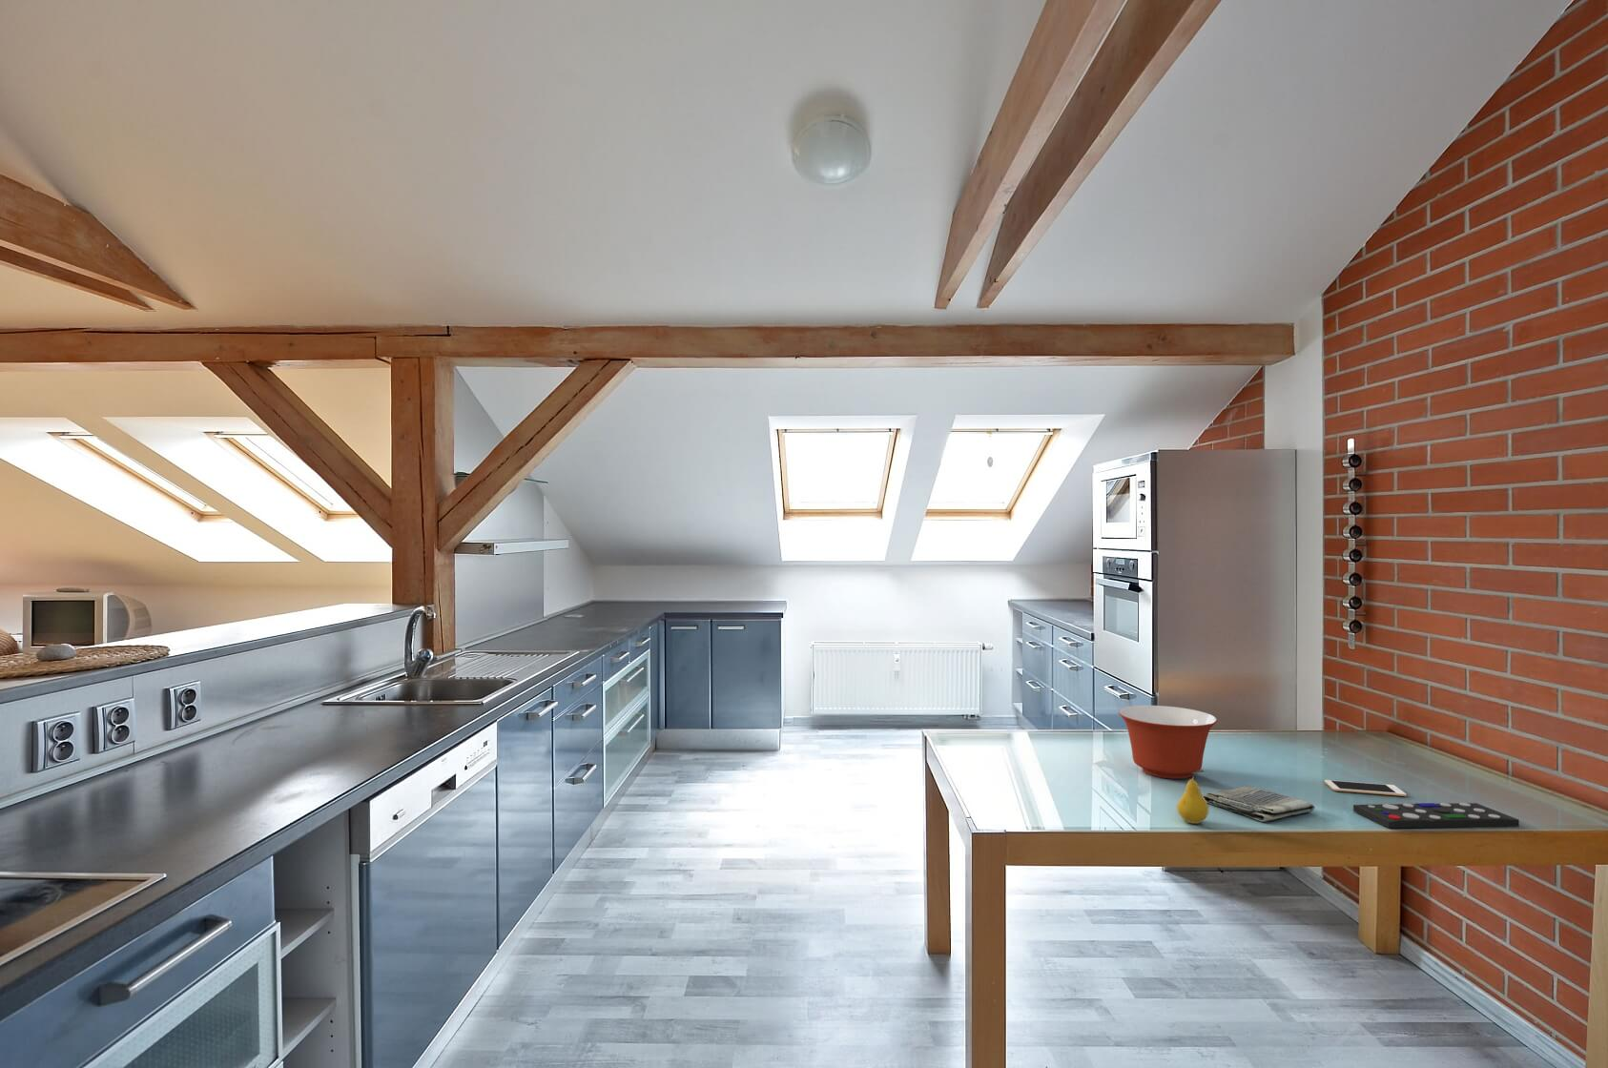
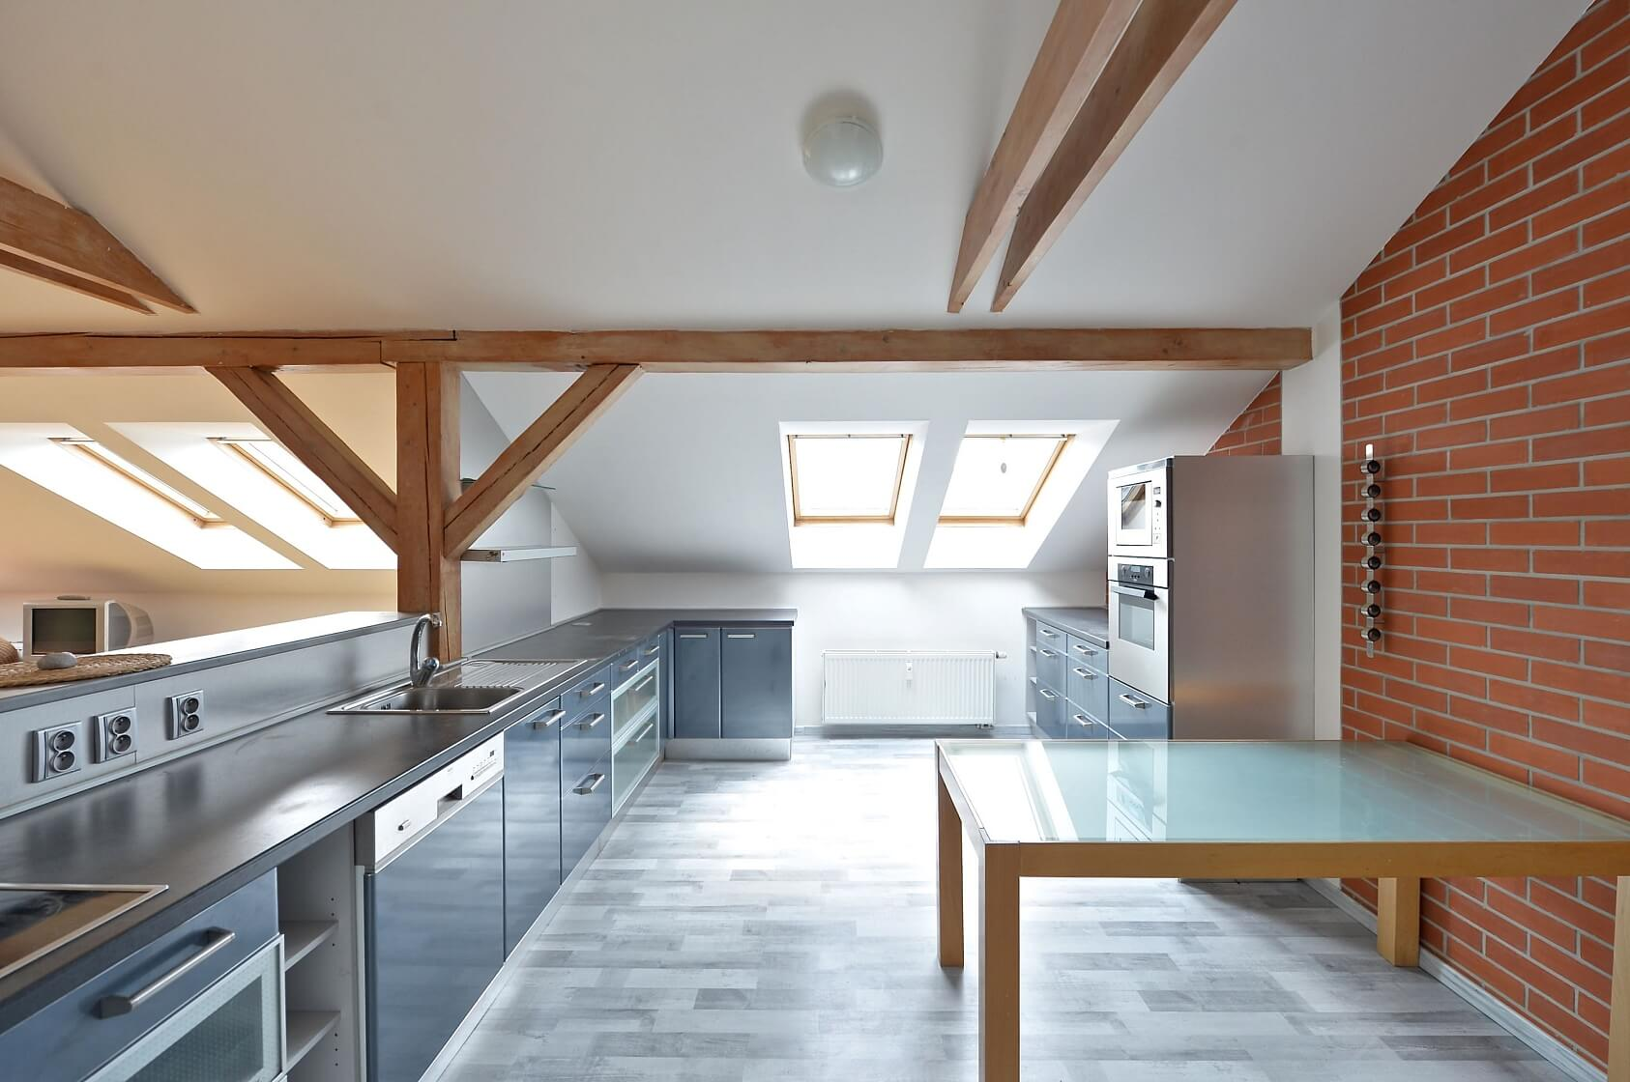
- mixing bowl (1167, 743)
- remote control (1434, 813)
- fruit (1192, 795)
- dish towel (1255, 800)
- cell phone (1364, 788)
